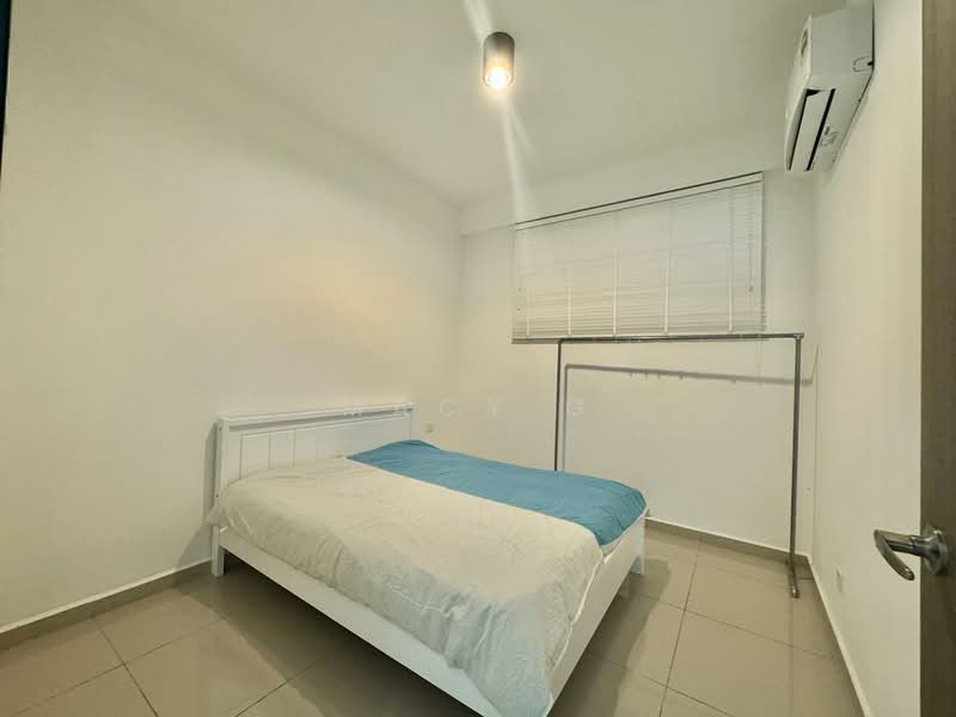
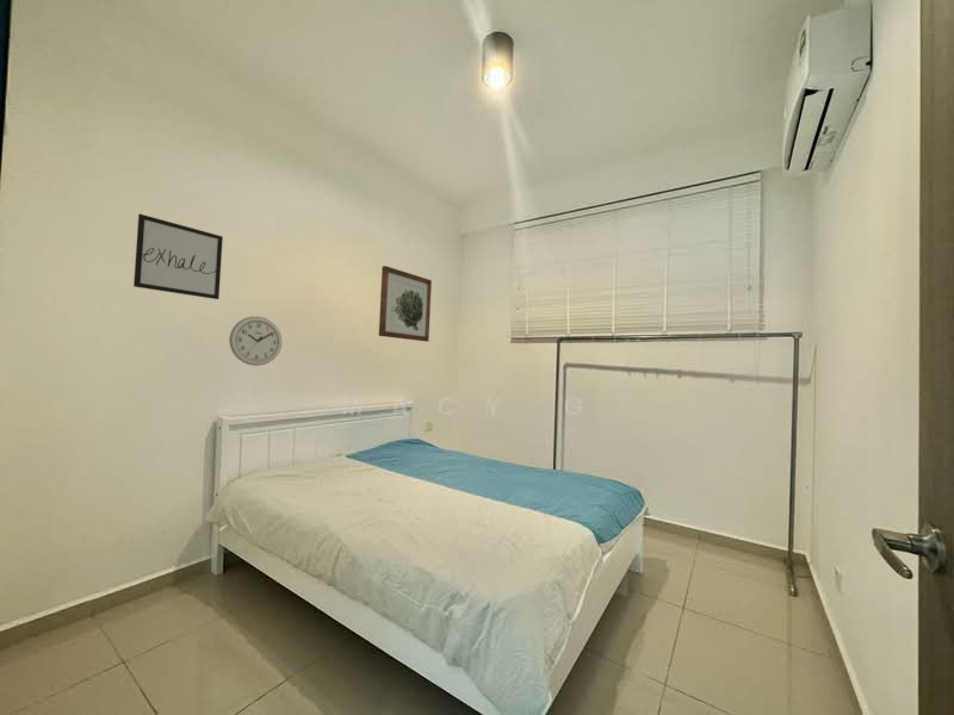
+ wall art (407, 305)
+ wall clock (256, 341)
+ wall art (181, 259)
